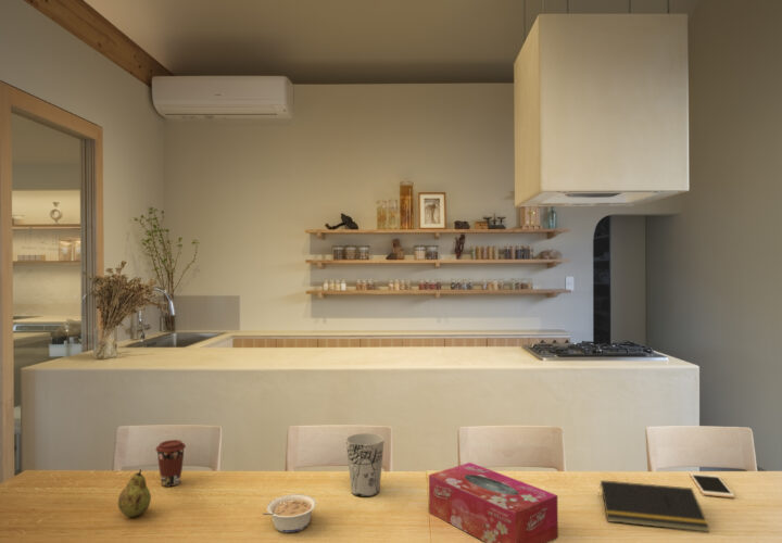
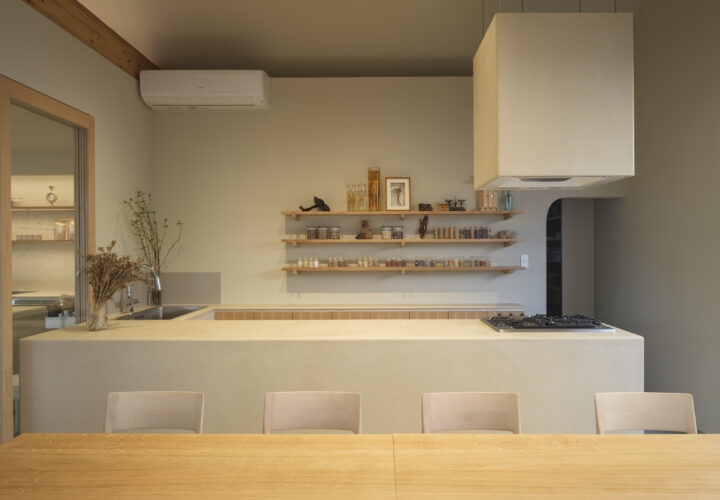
- fruit (134, 492)
- cell phone (710, 484)
- tissue box (490, 504)
- legume (291, 513)
- notepad (651, 504)
- cup (365, 465)
- coffee cup (171, 463)
